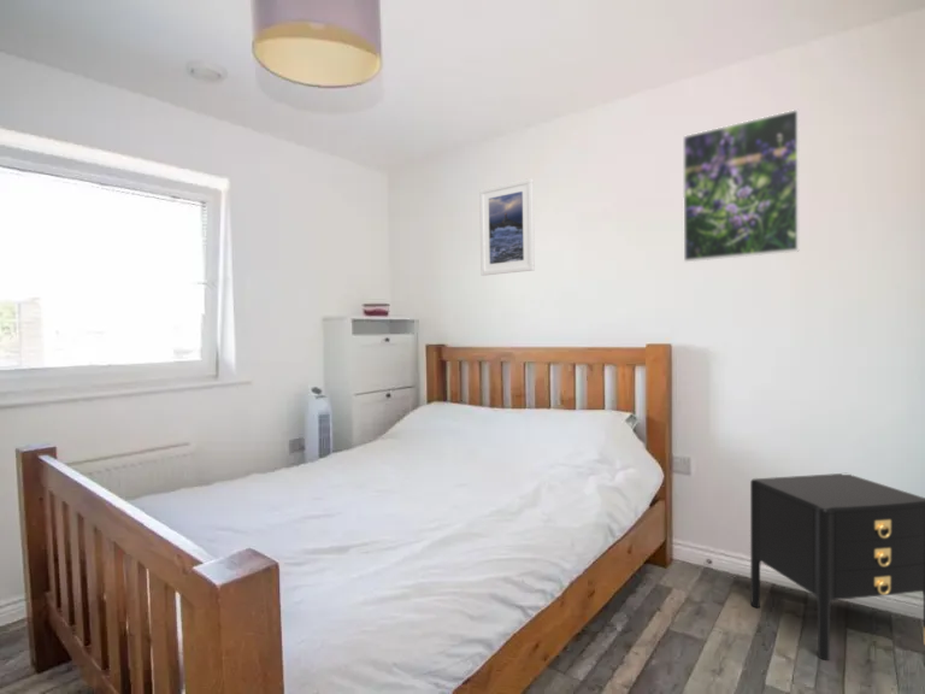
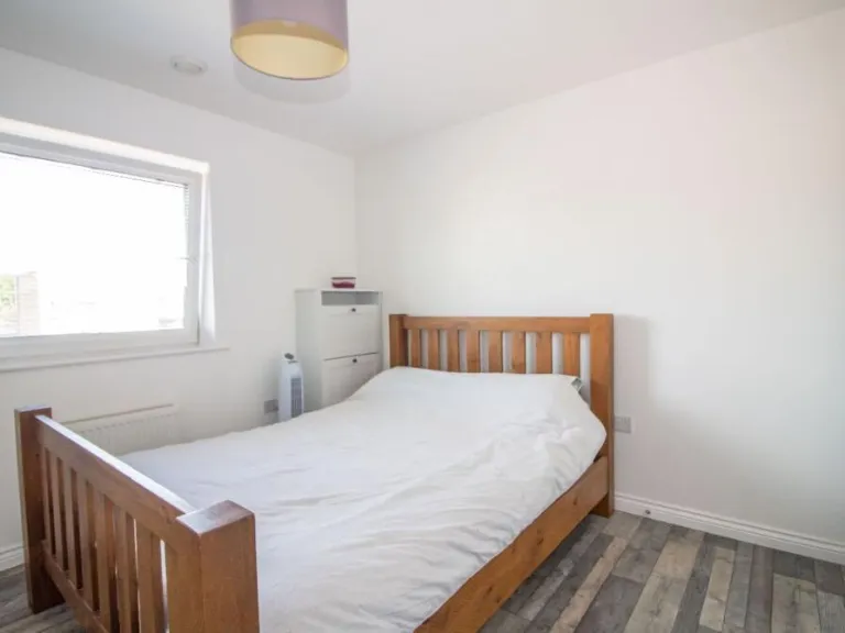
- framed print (737, 190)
- nightstand (836, 557)
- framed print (506, 228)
